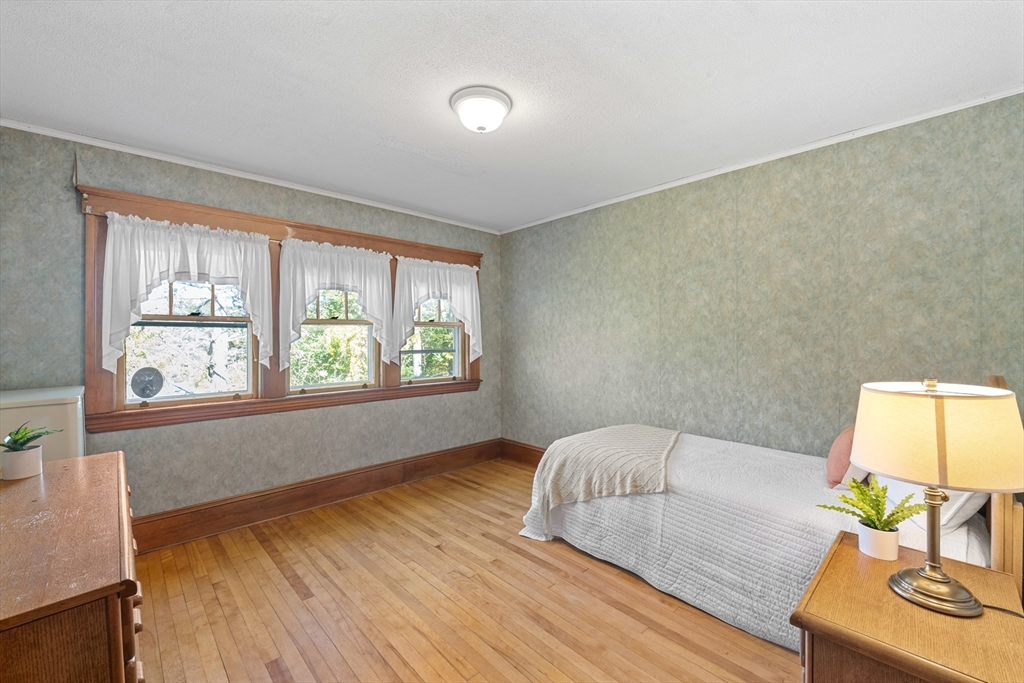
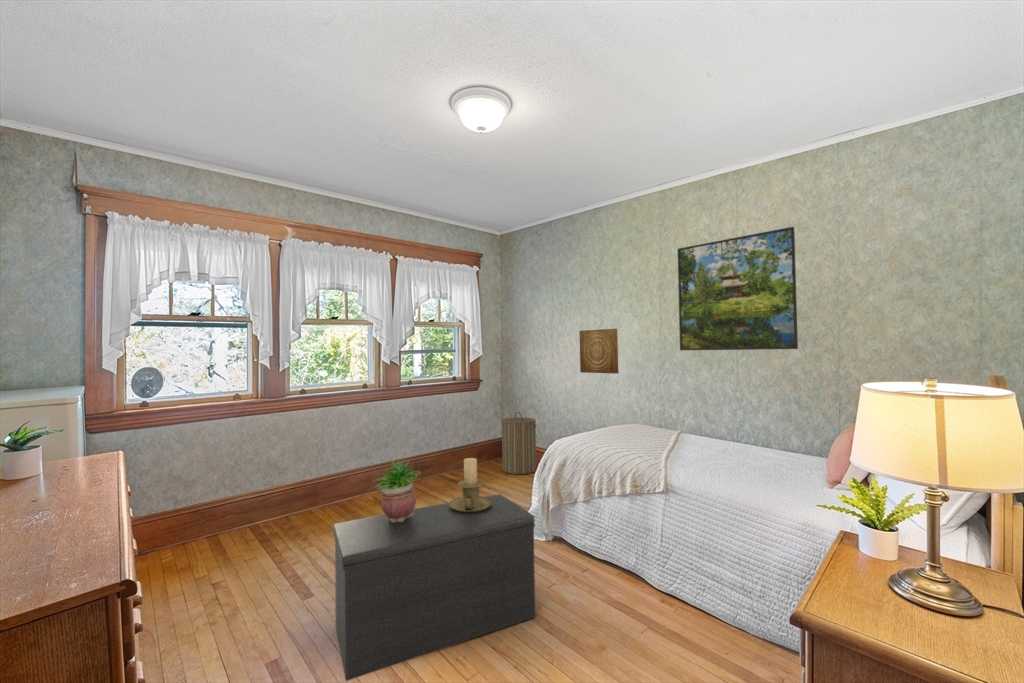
+ wall art (598, 351)
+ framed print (732, 294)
+ potted plant (396, 488)
+ laundry hamper (519, 440)
+ candle holder (470, 481)
+ bench (435, 570)
